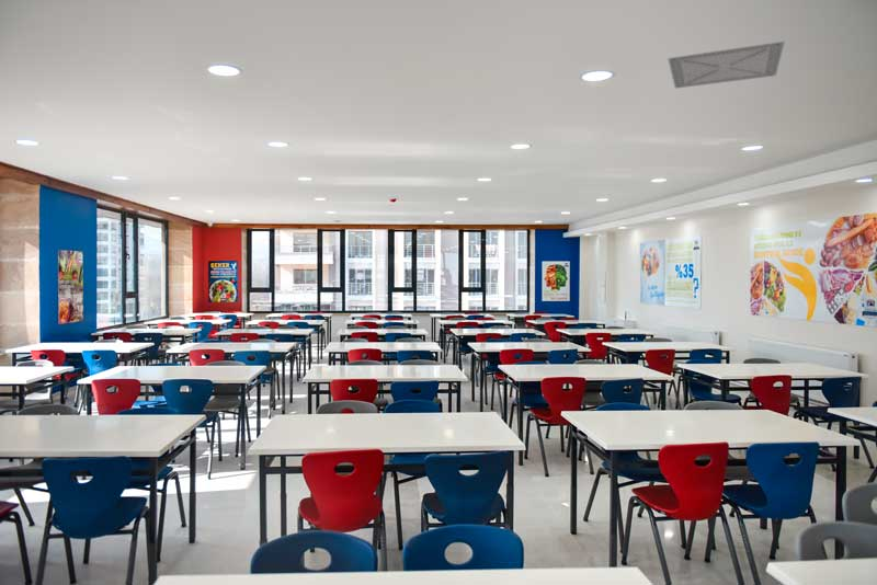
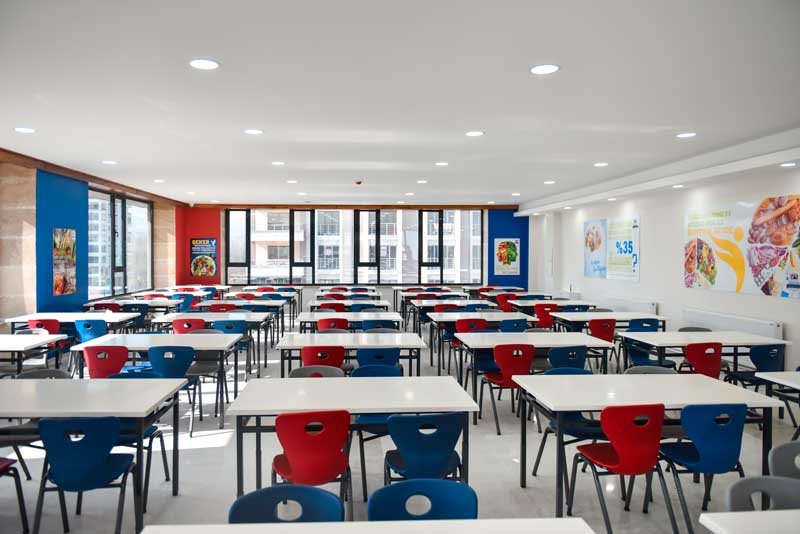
- ceiling vent (724, 67)
